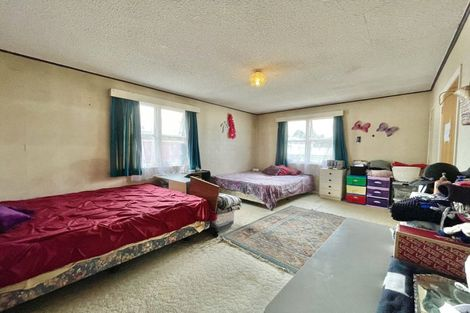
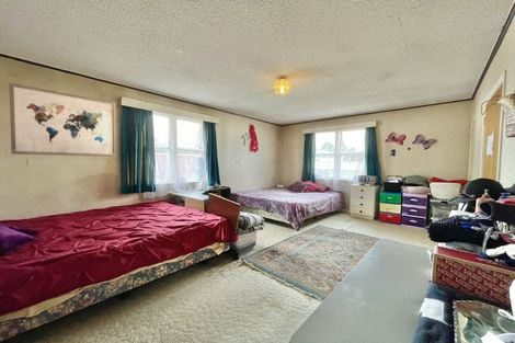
+ wall art (70, 125)
